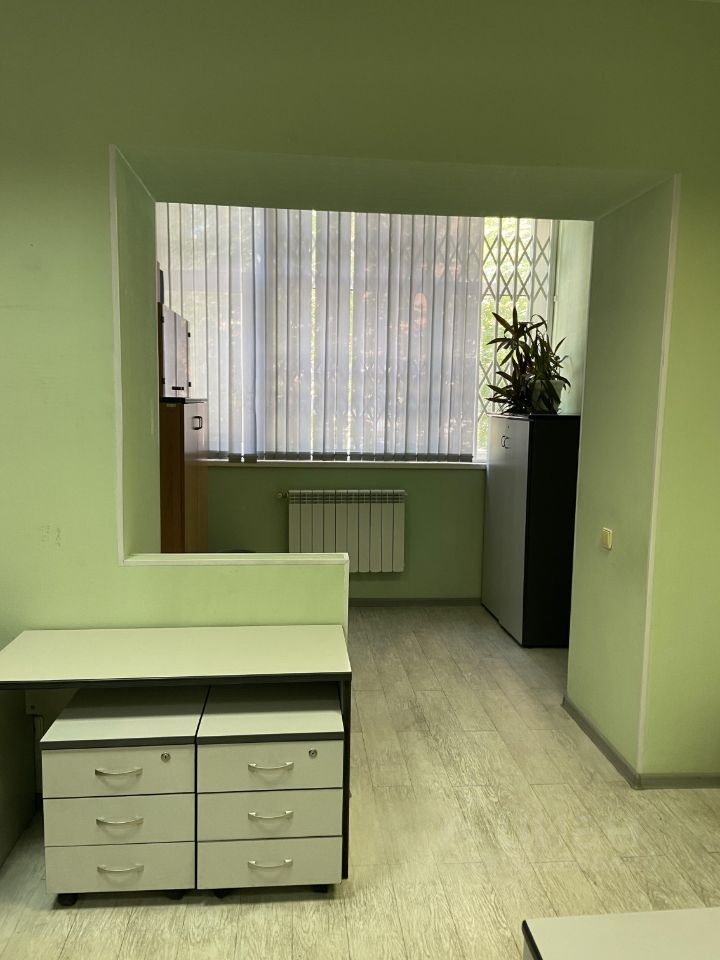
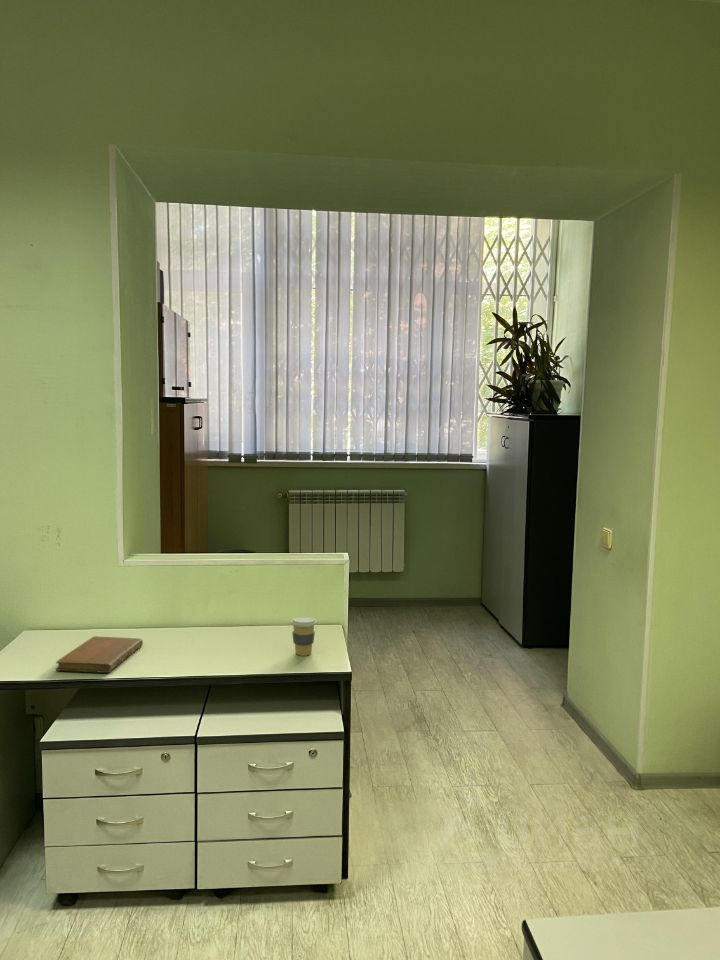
+ coffee cup (303, 636)
+ notebook (101, 653)
